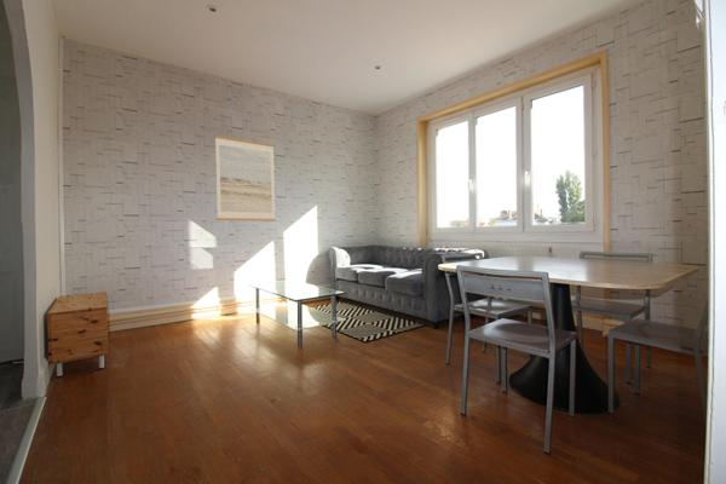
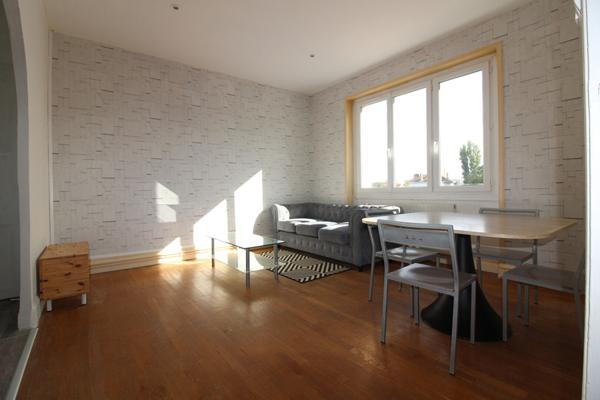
- wall art (247, 180)
